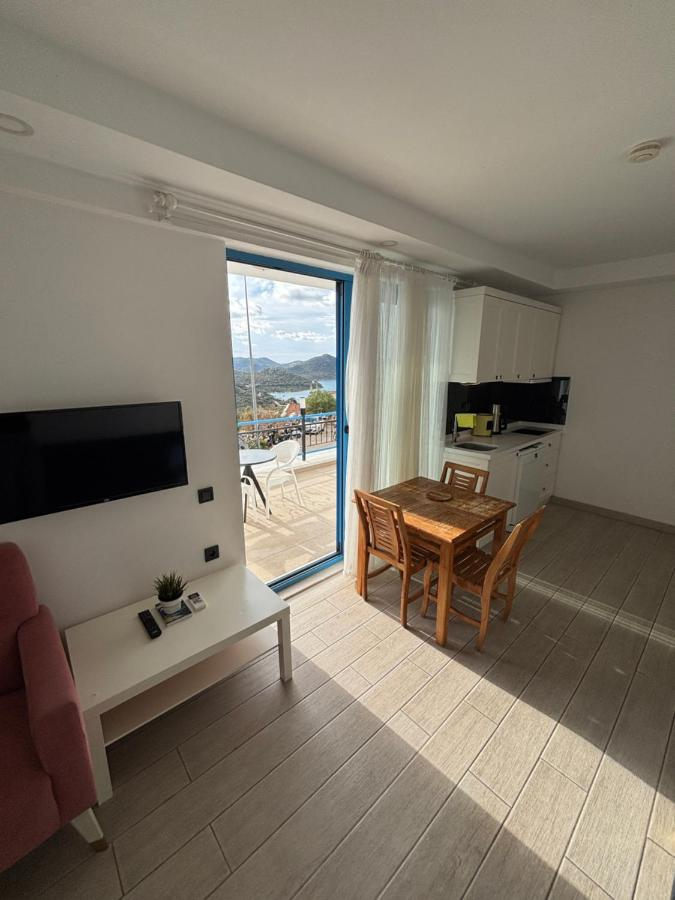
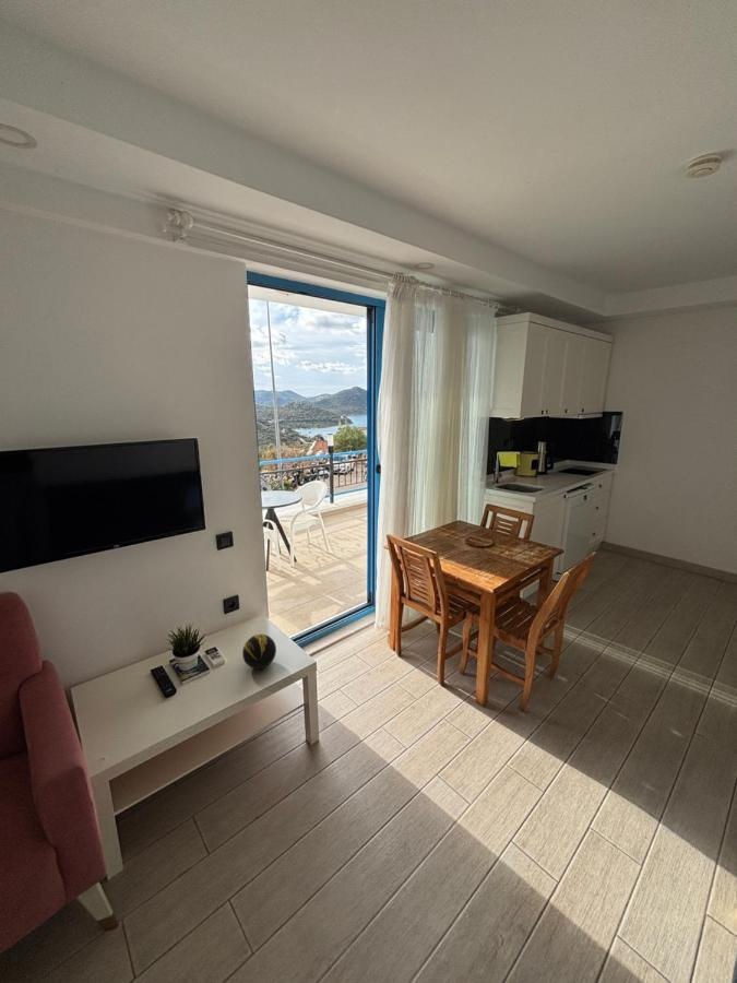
+ decorative orb (259, 651)
